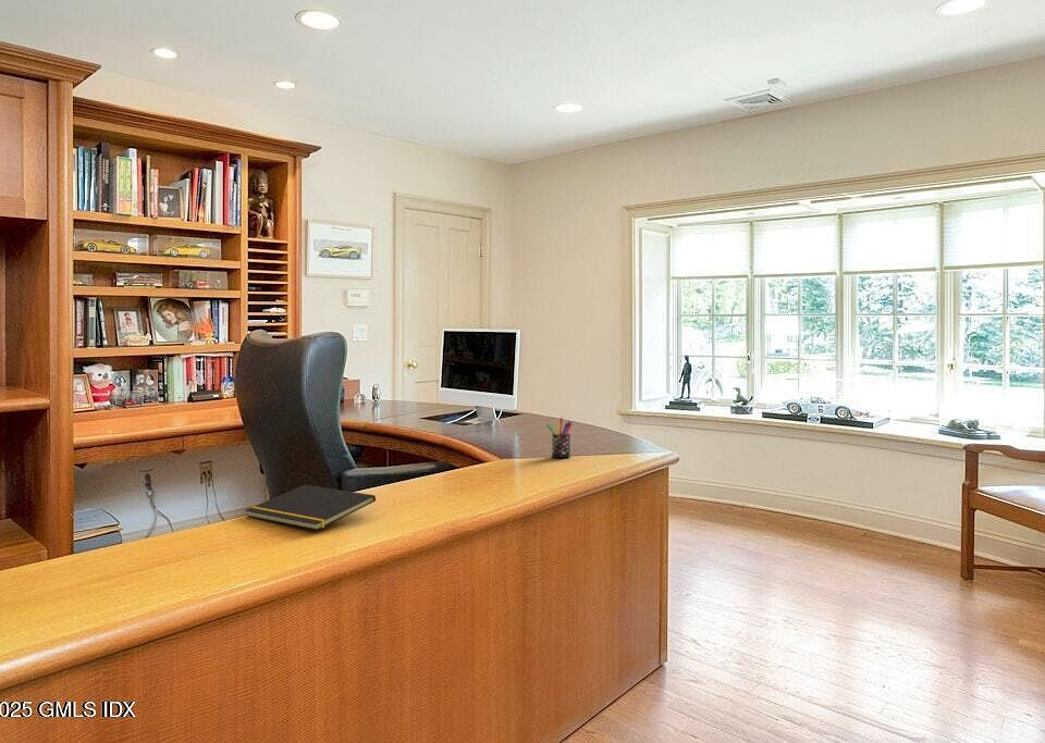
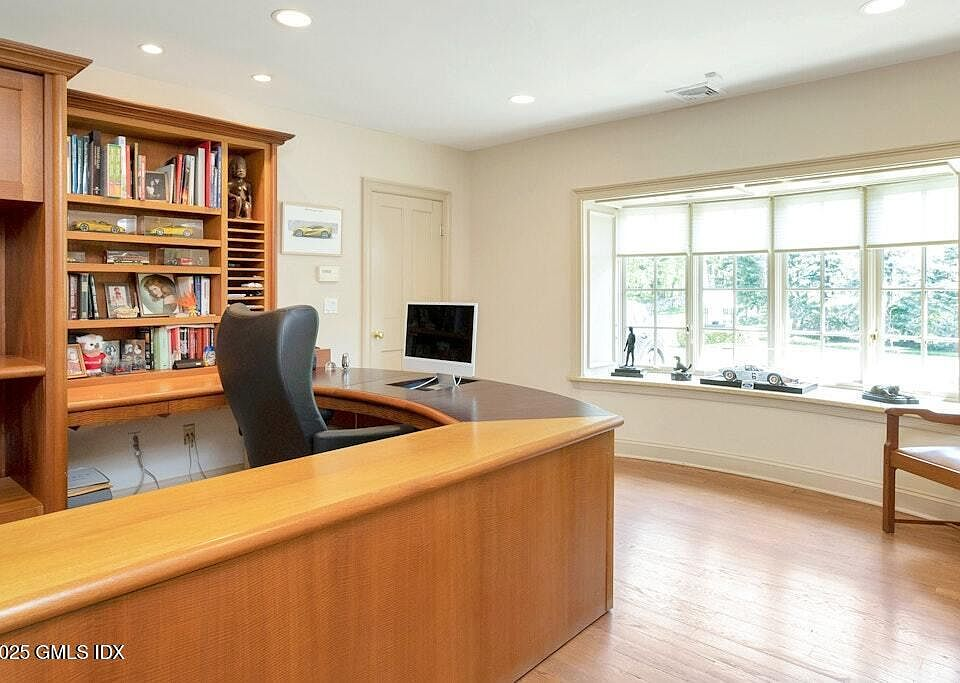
- pen holder (558, 436)
- notepad (310, 505)
